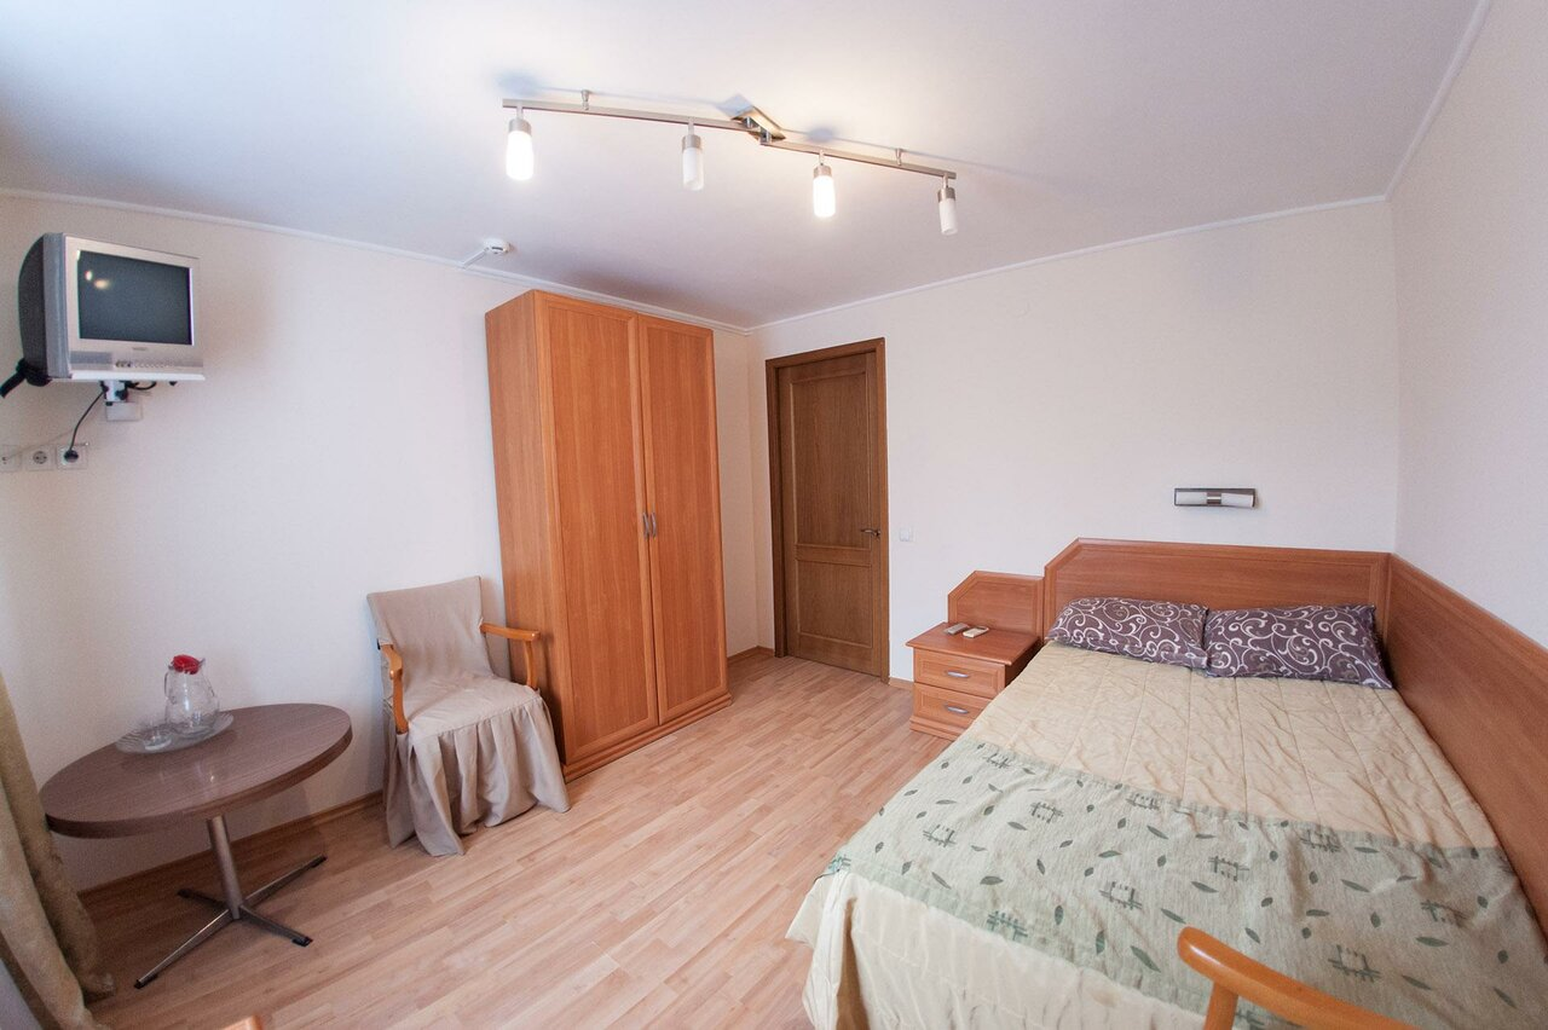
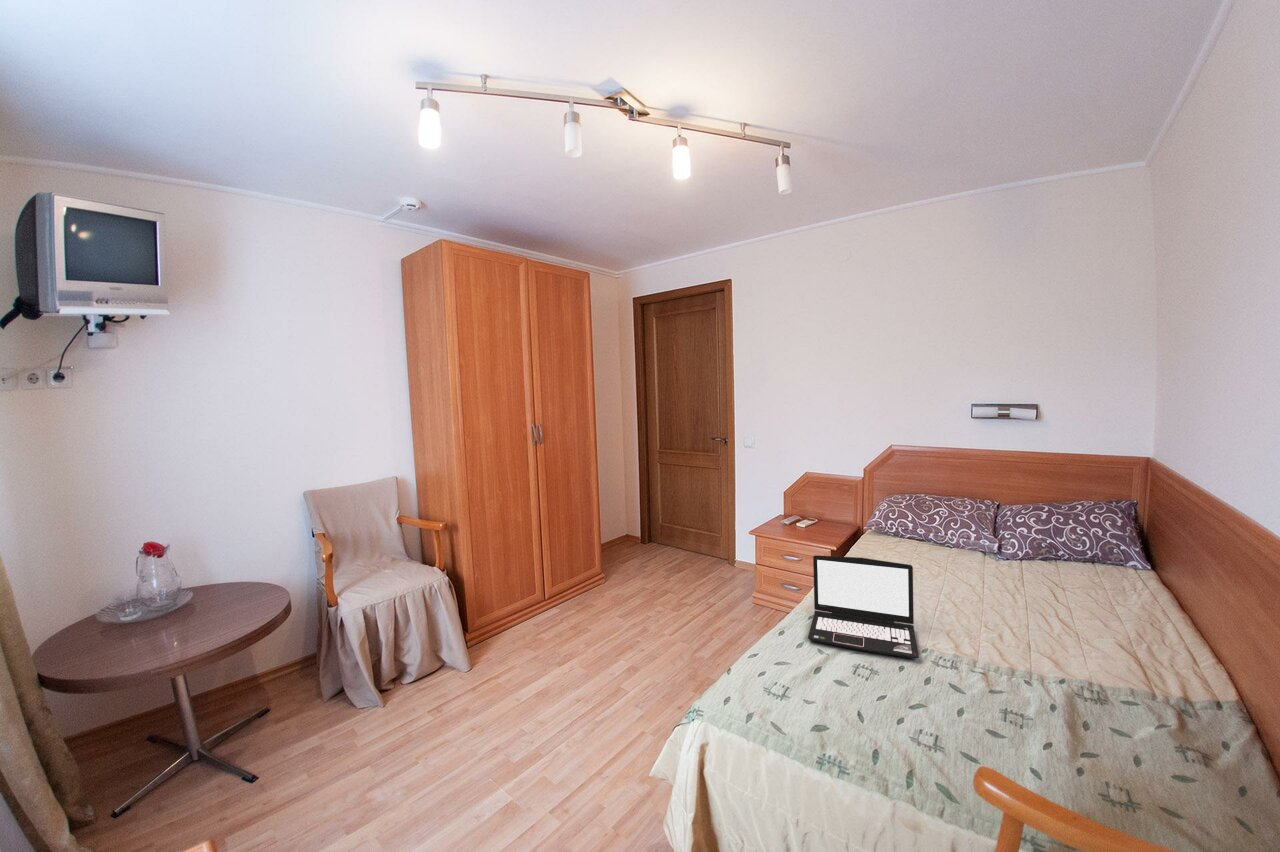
+ laptop (860, 602)
